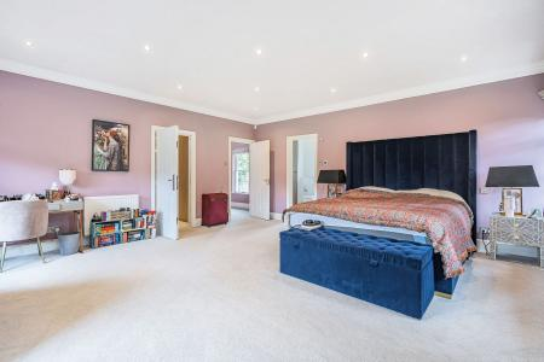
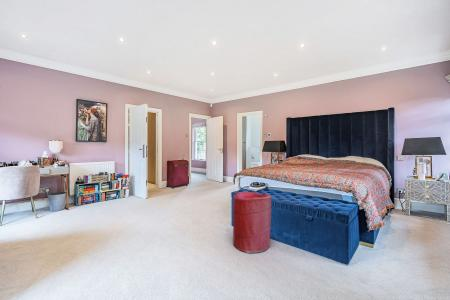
+ laundry hamper (252, 218)
